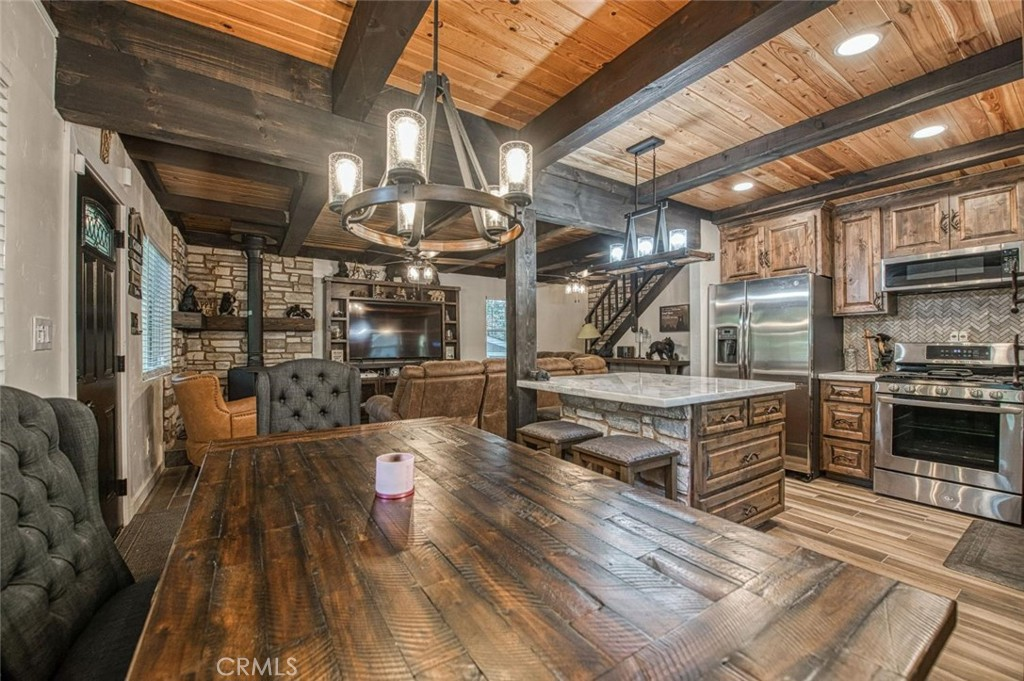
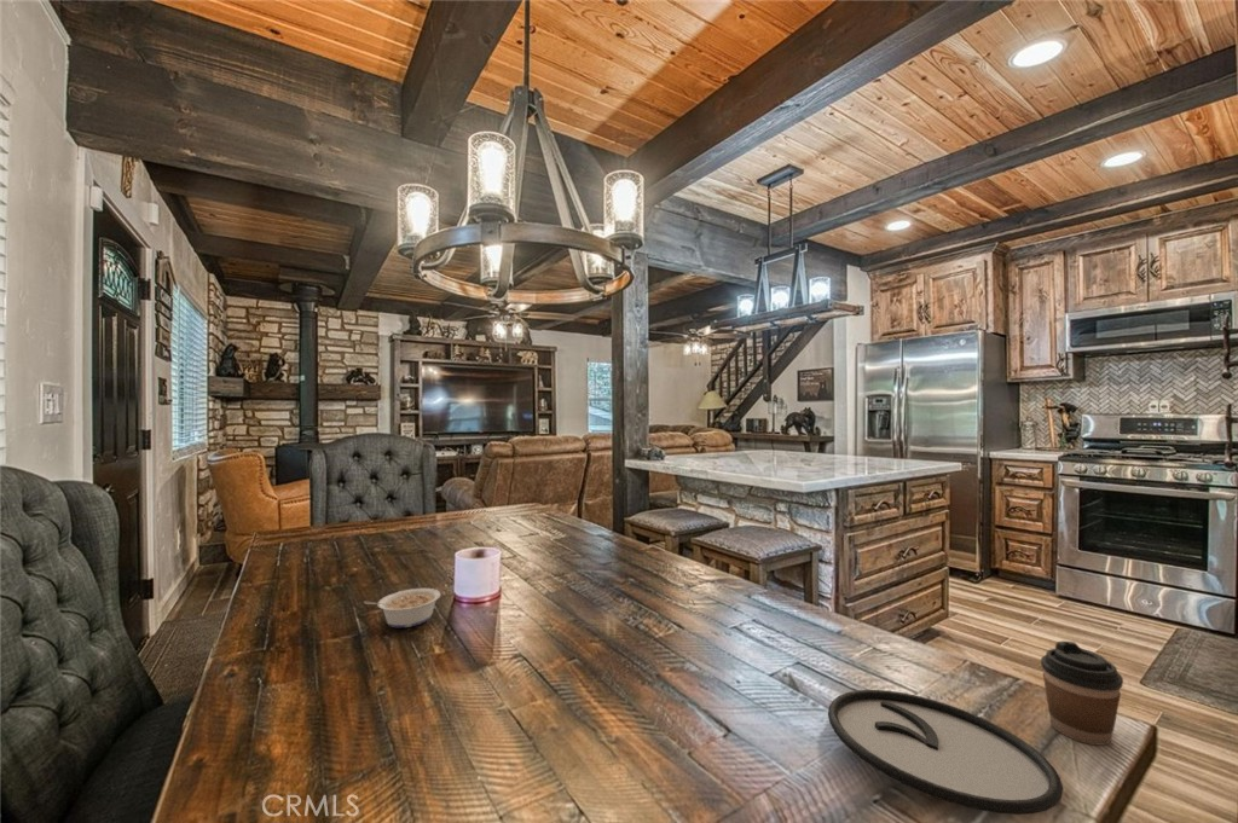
+ legume (407, 607)
+ coffee cup (1080, 690)
+ plate (933, 741)
